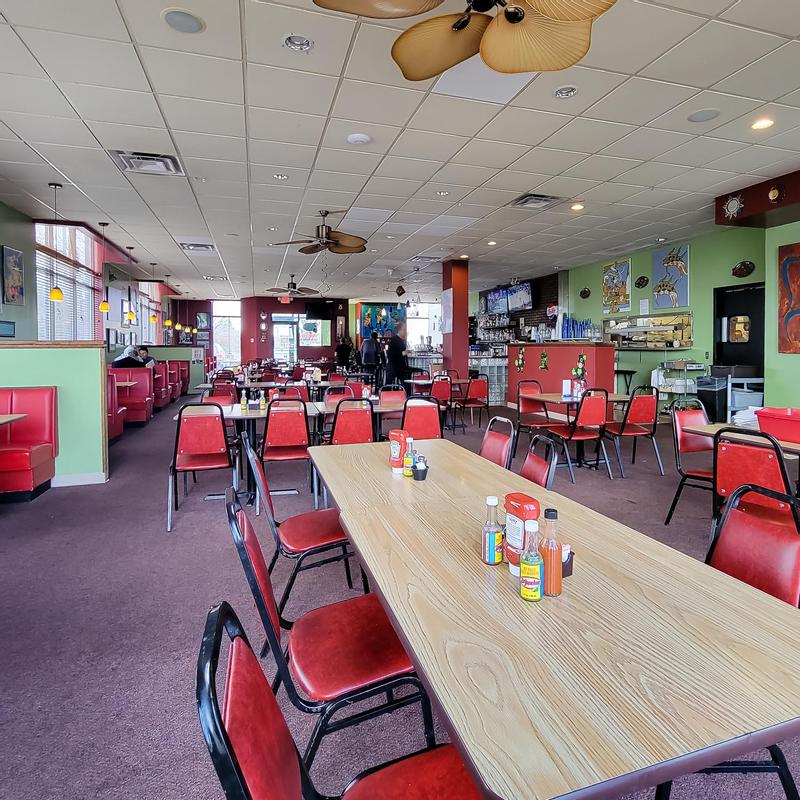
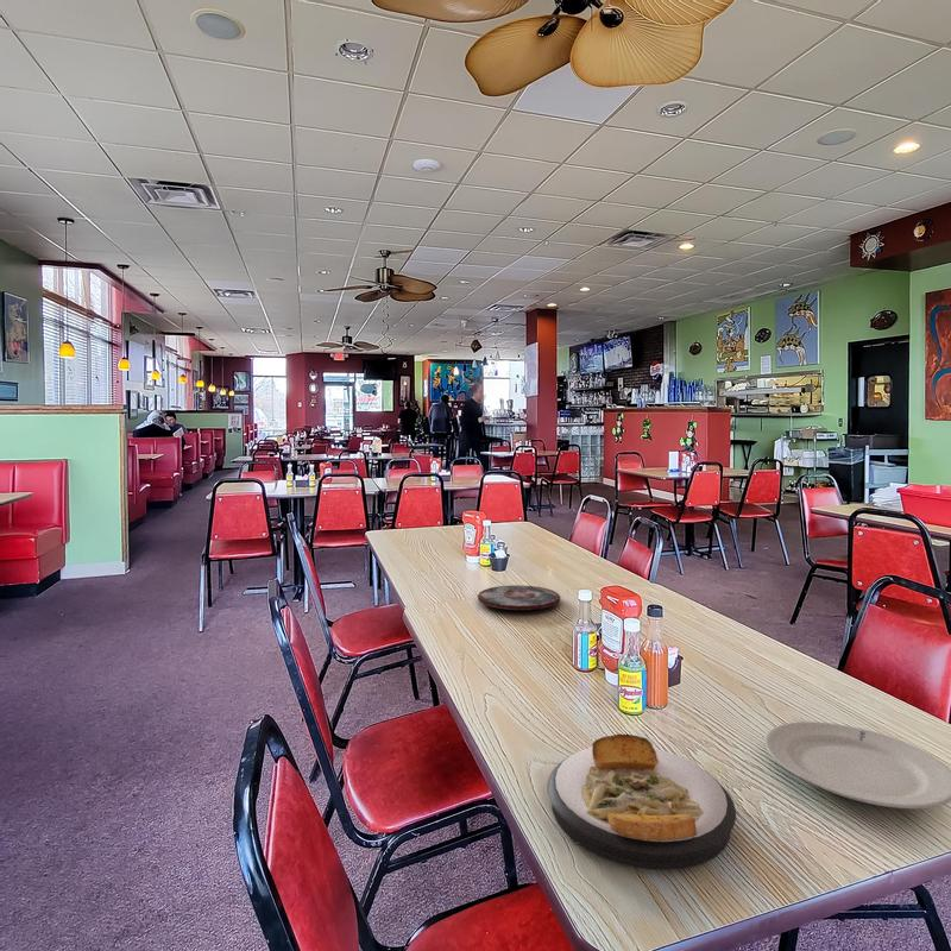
+ plate (518, 597)
+ chinaware (854, 764)
+ plate (637, 791)
